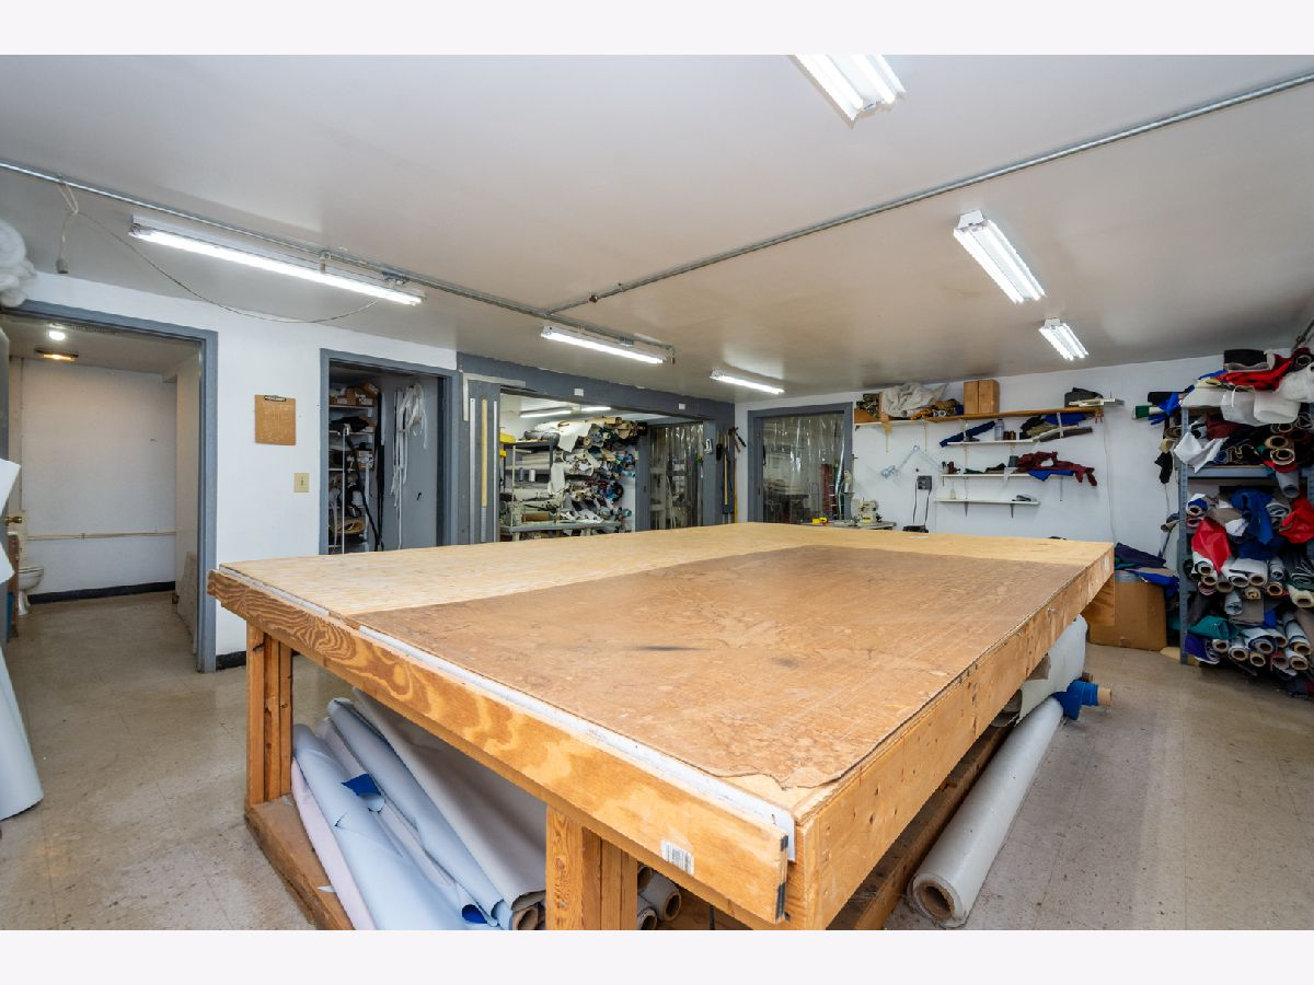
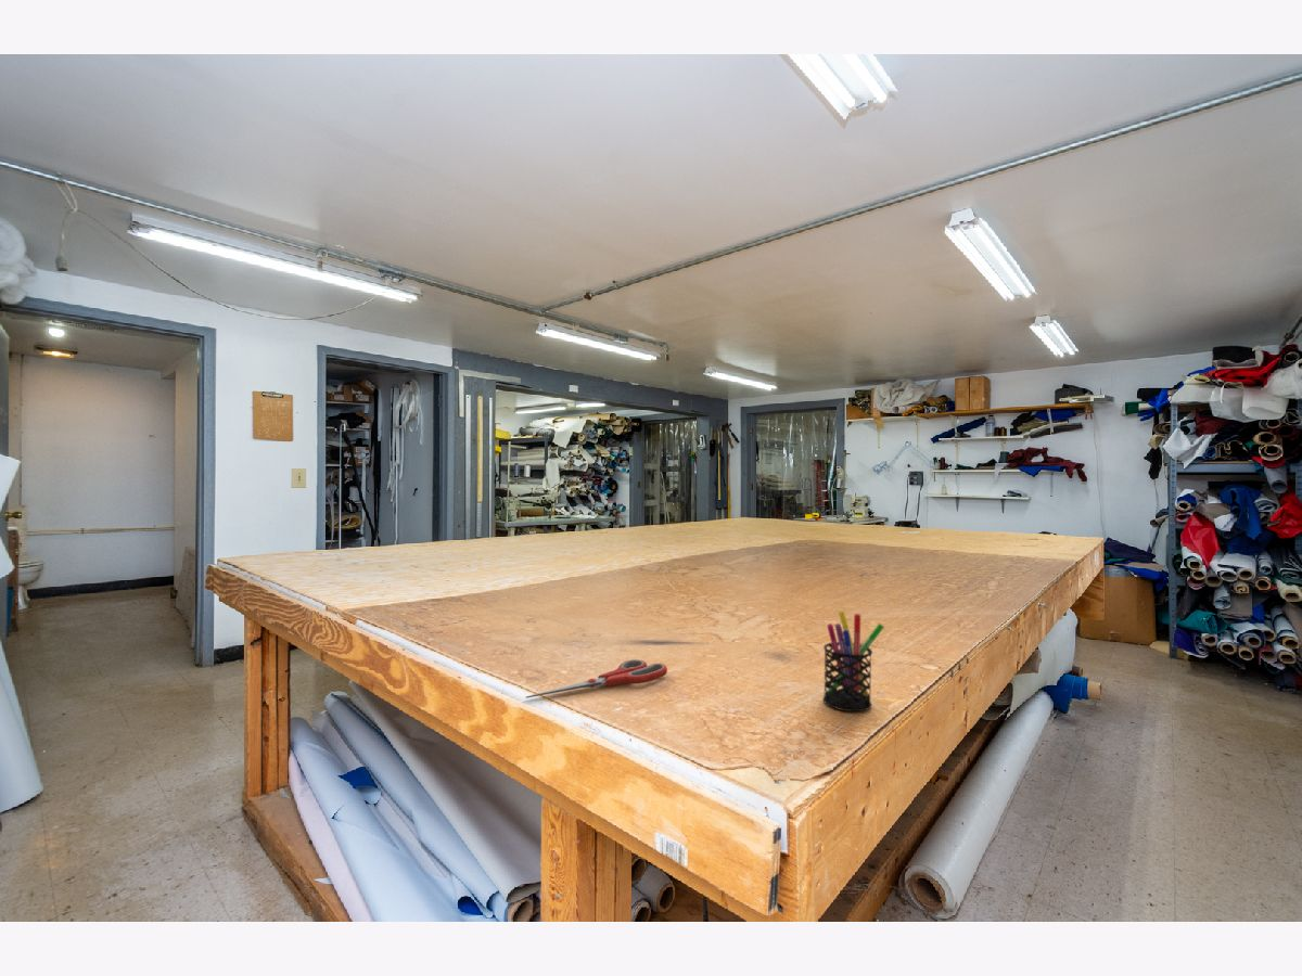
+ scissors (602, 681)
+ pen holder (854, 656)
